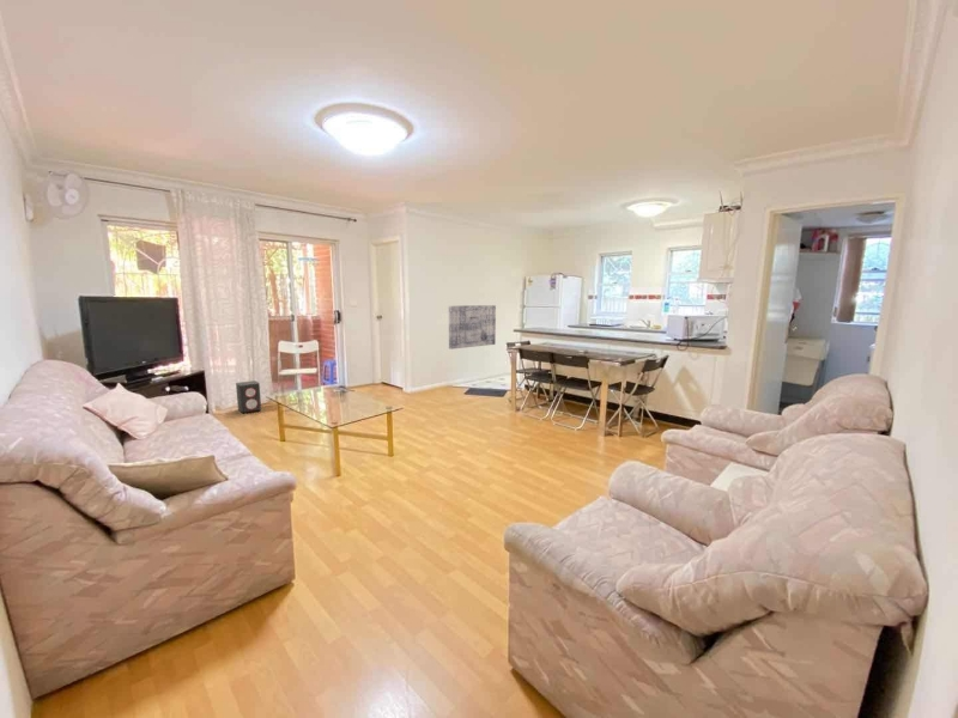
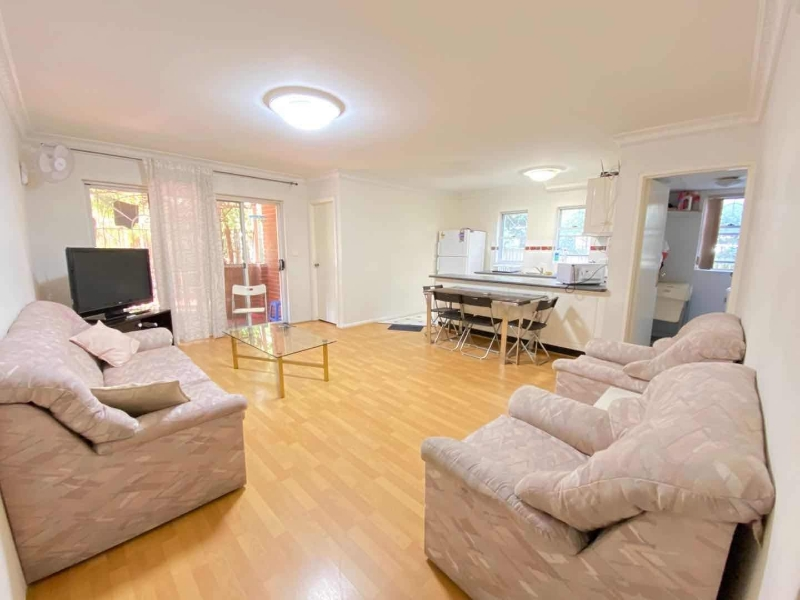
- wall art (473, 325)
- speaker (248, 396)
